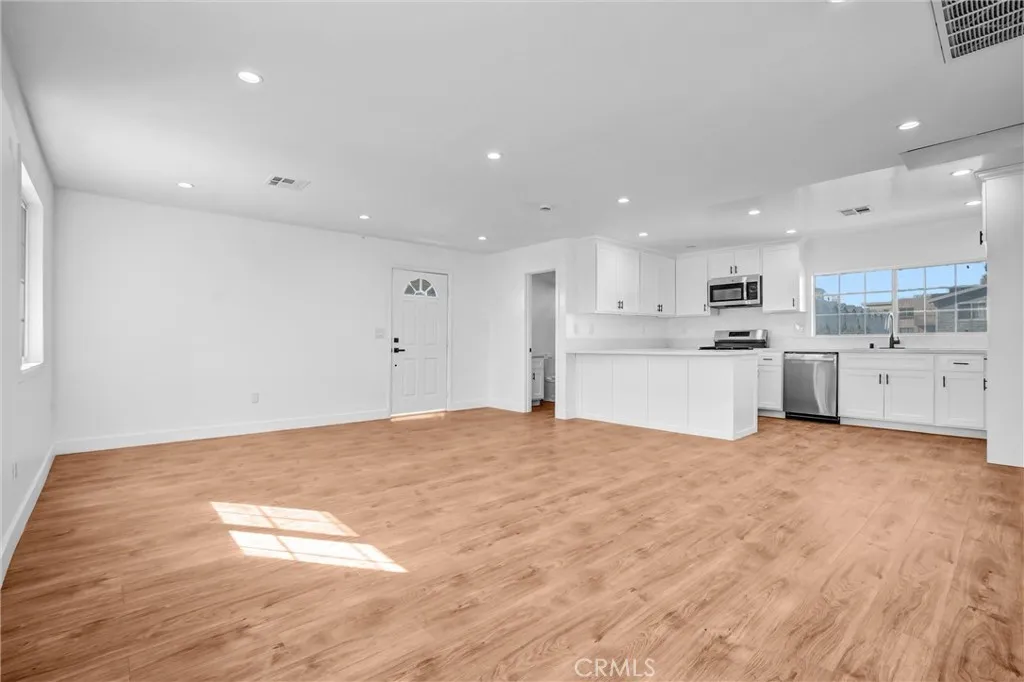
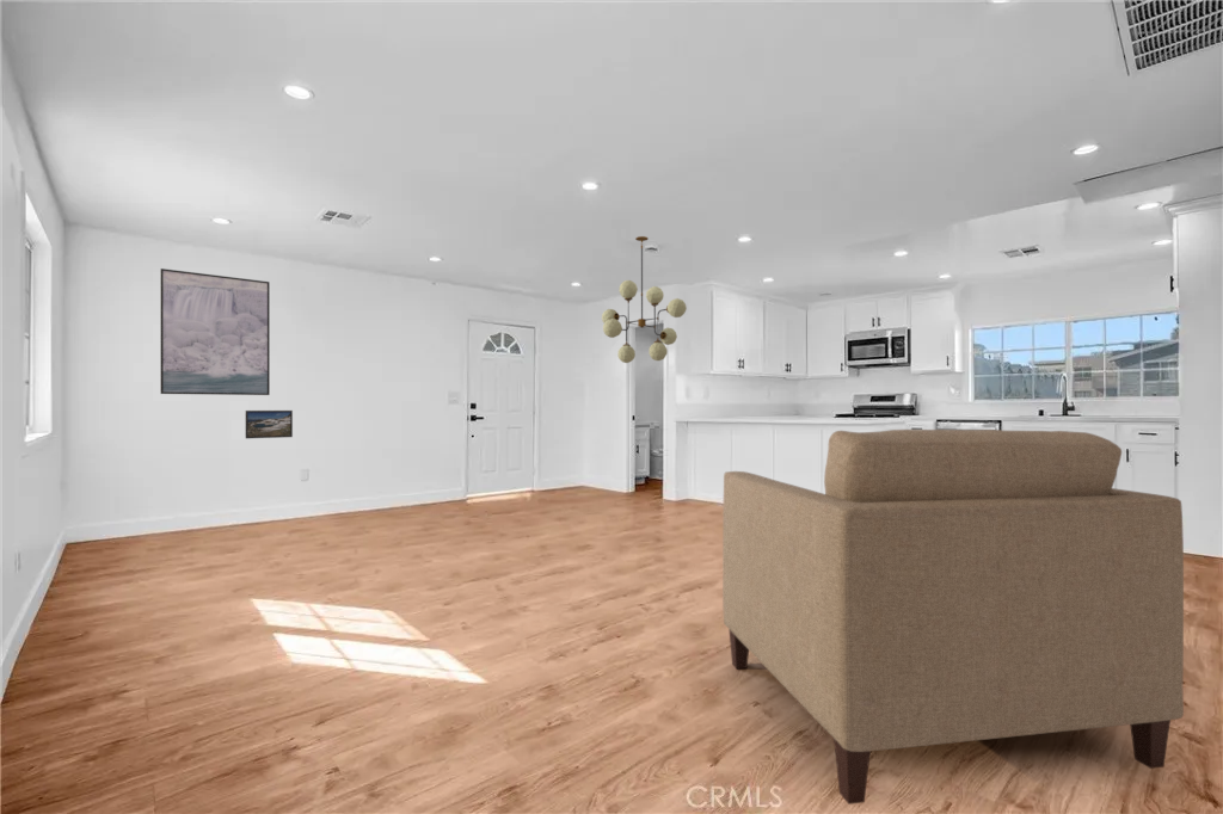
+ chair (911, 566)
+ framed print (269, 424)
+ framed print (217, 334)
+ chandelier (641, 300)
